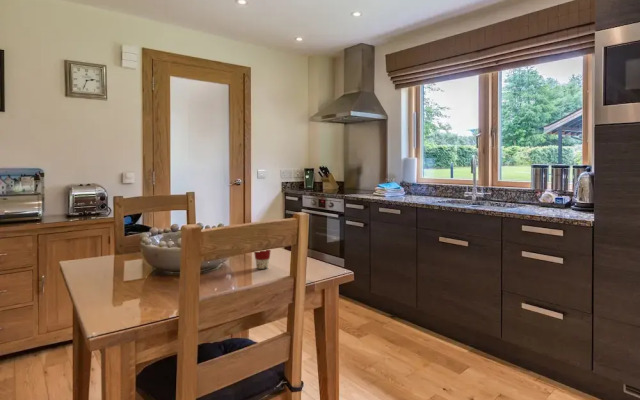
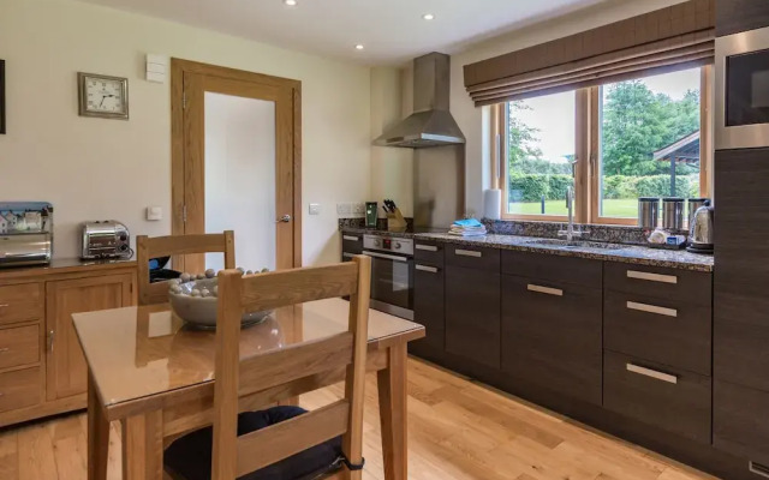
- coffee cup (262, 252)
